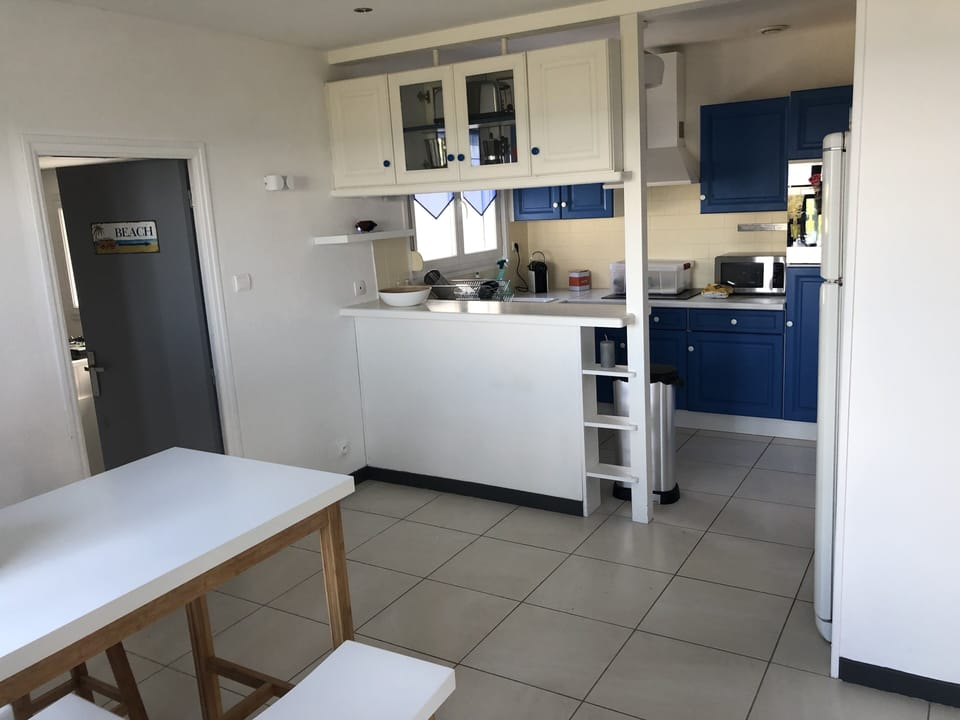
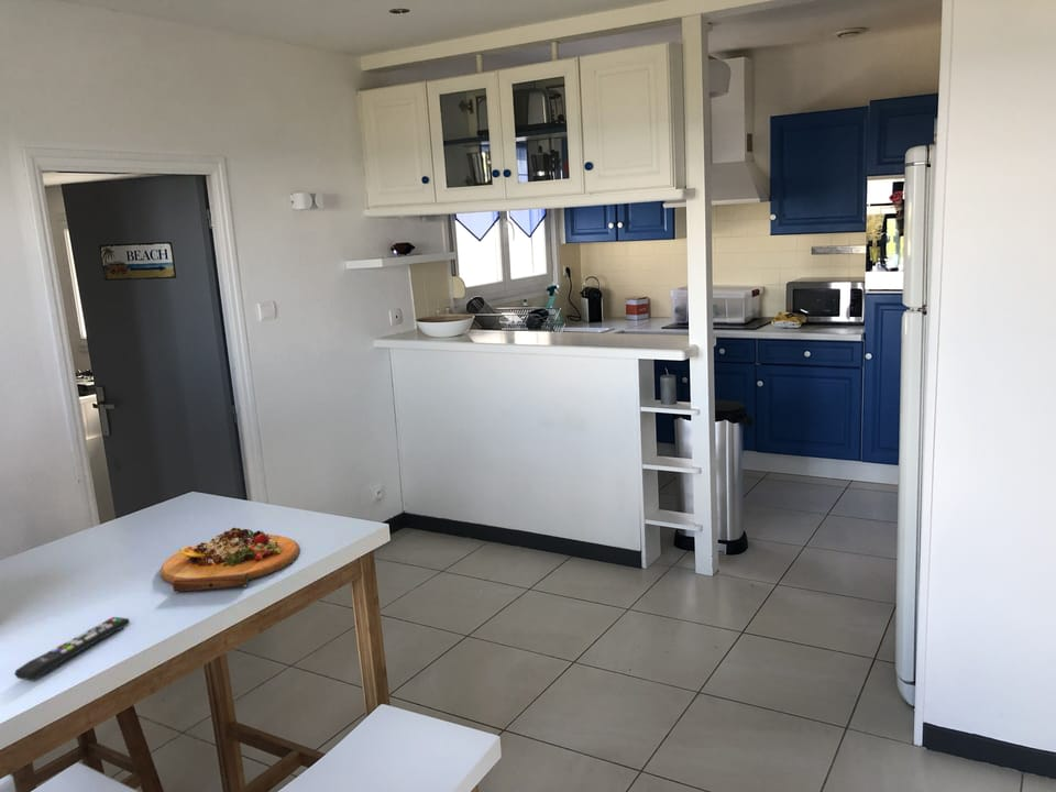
+ remote control (75, 646)
+ cutting board (227, 548)
